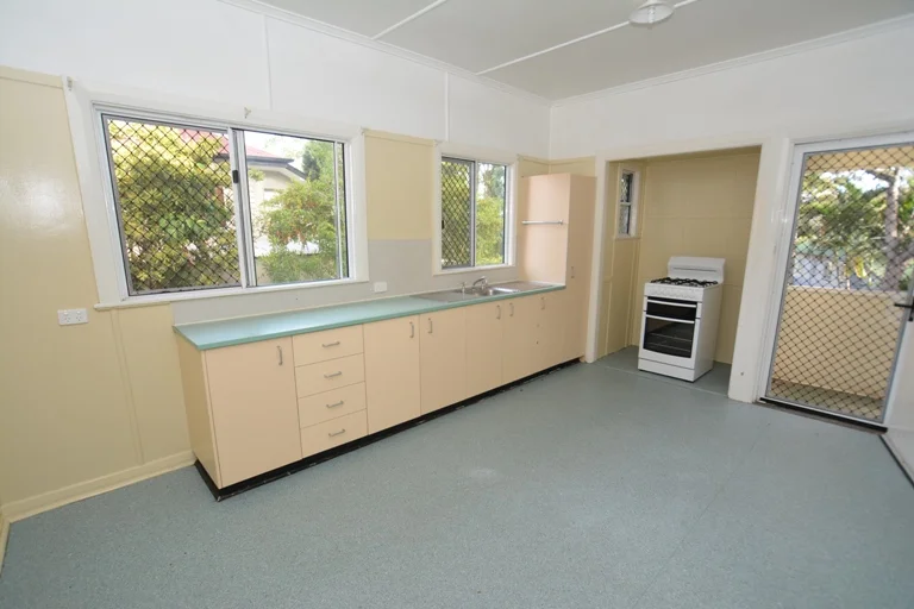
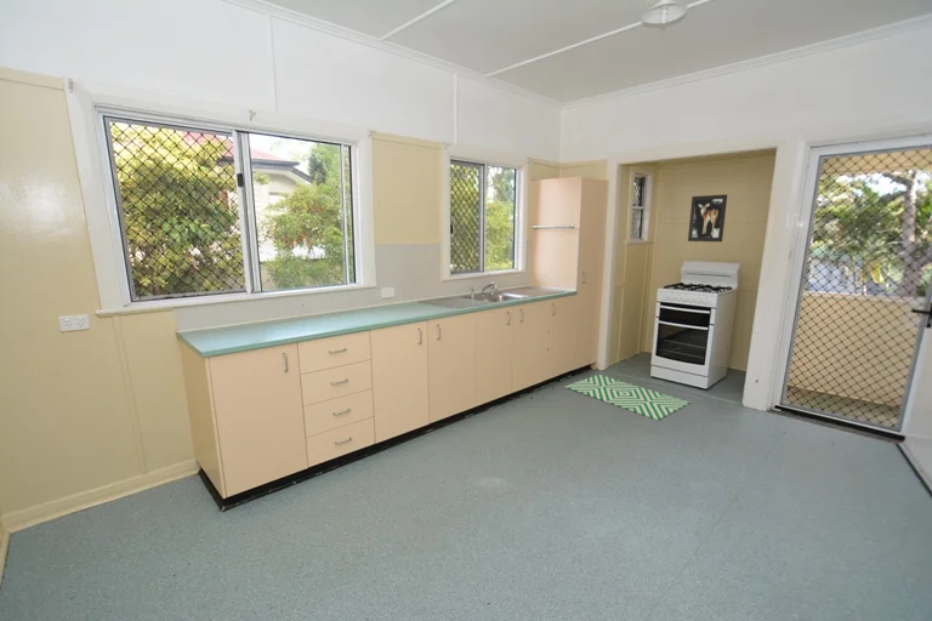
+ wall art (706, 218)
+ rug (624, 394)
